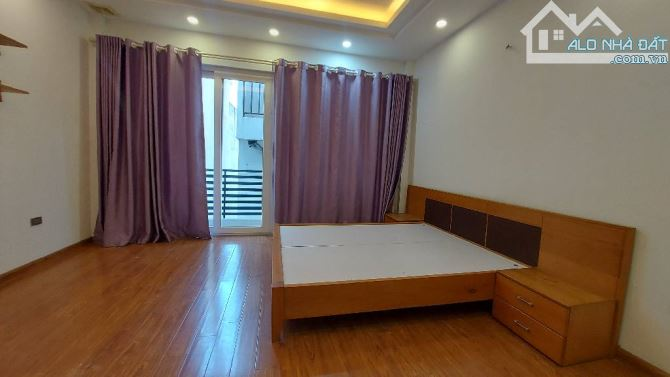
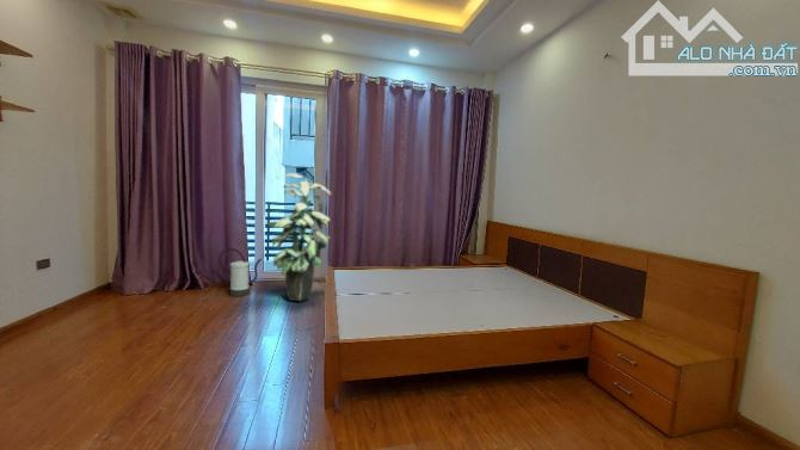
+ watering can (240, 271)
+ indoor plant (297, 236)
